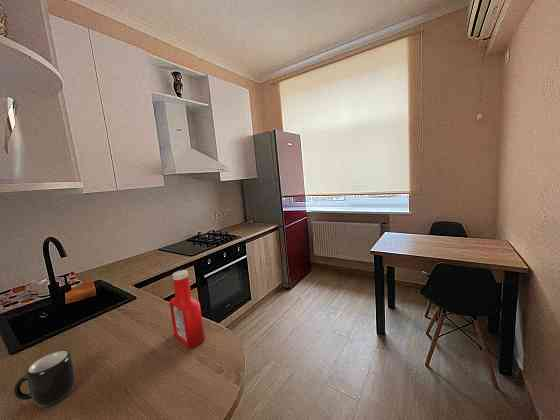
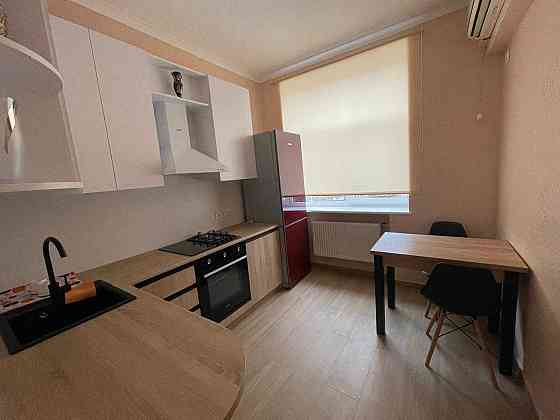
- mug (45, 381)
- soap bottle (184, 305)
